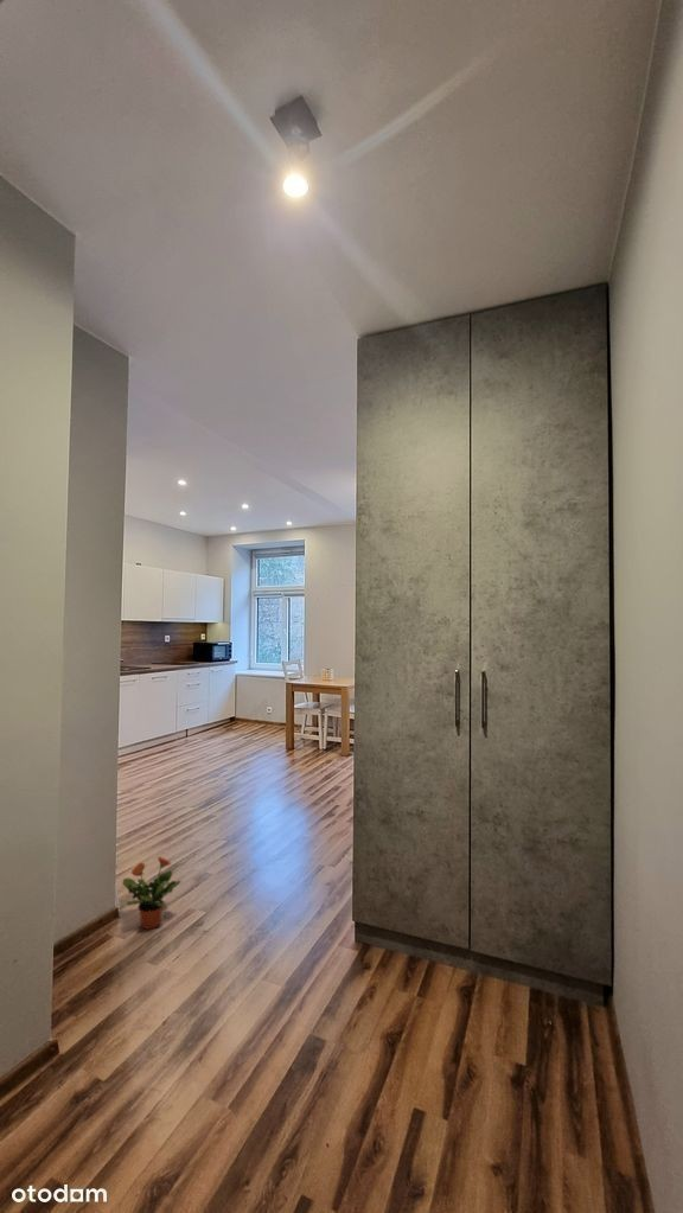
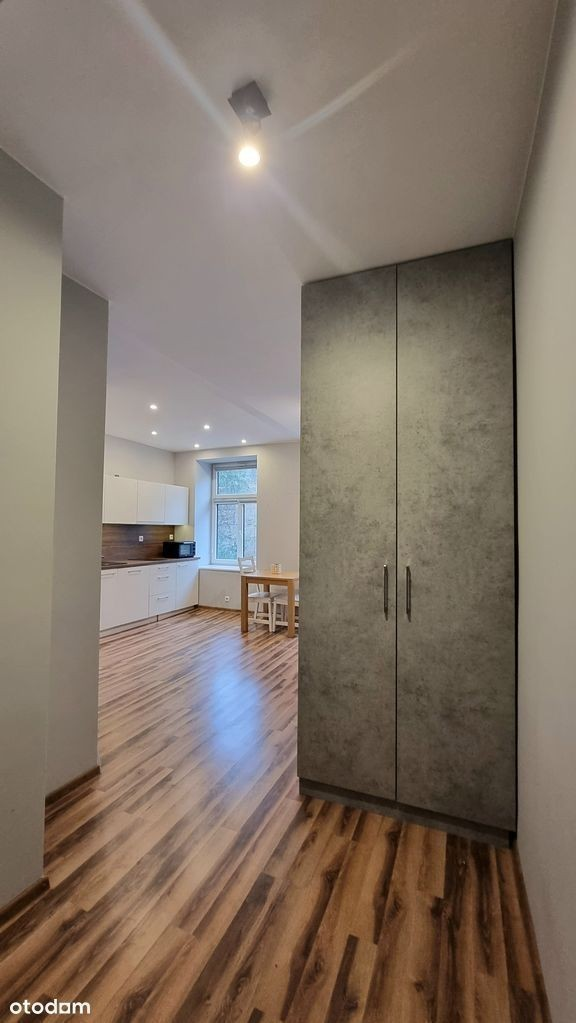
- potted plant (149, 890)
